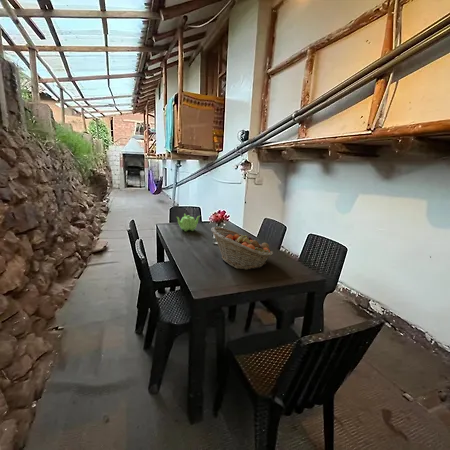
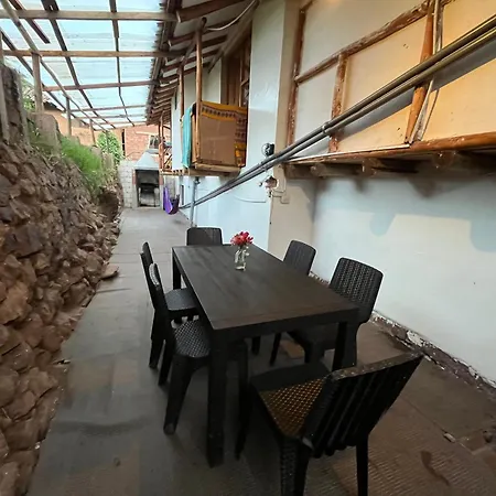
- teapot (187, 222)
- fruit basket (240, 245)
